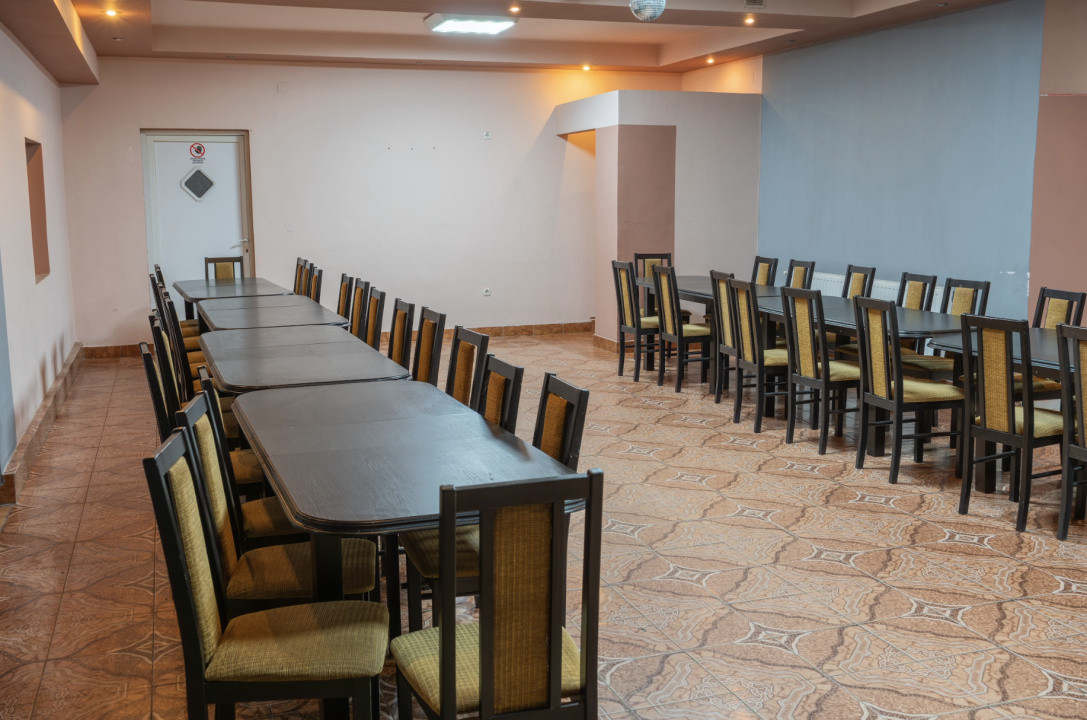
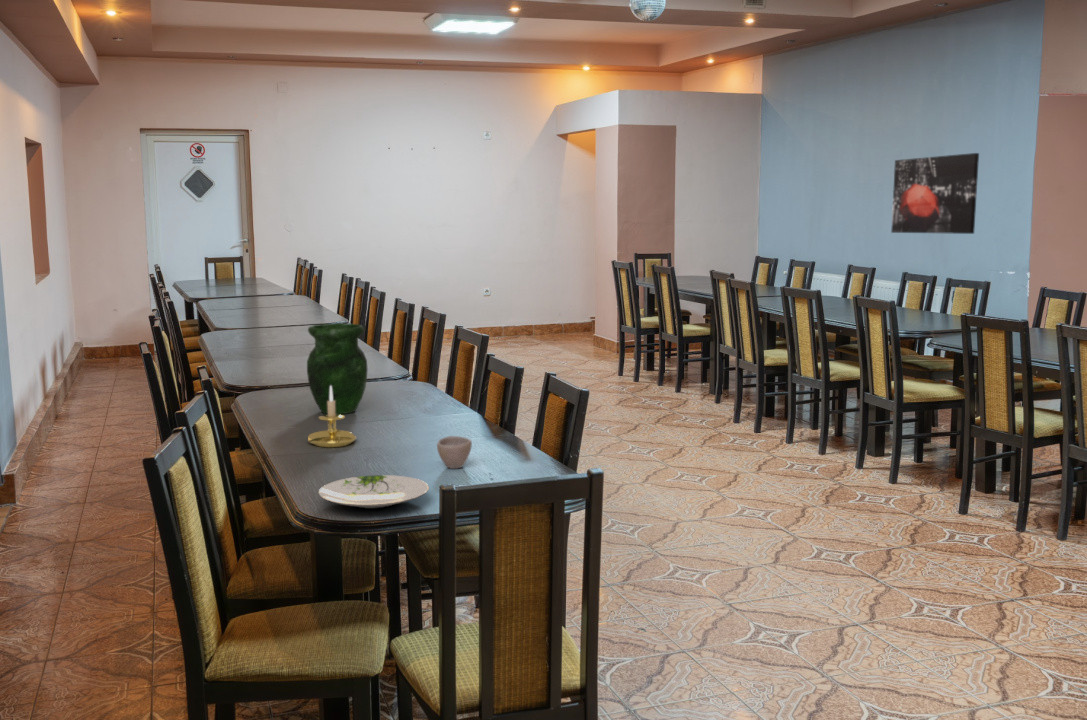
+ vase (337, 368)
+ cup (452, 452)
+ candle holder (332, 414)
+ plate (374, 495)
+ wall art (932, 195)
